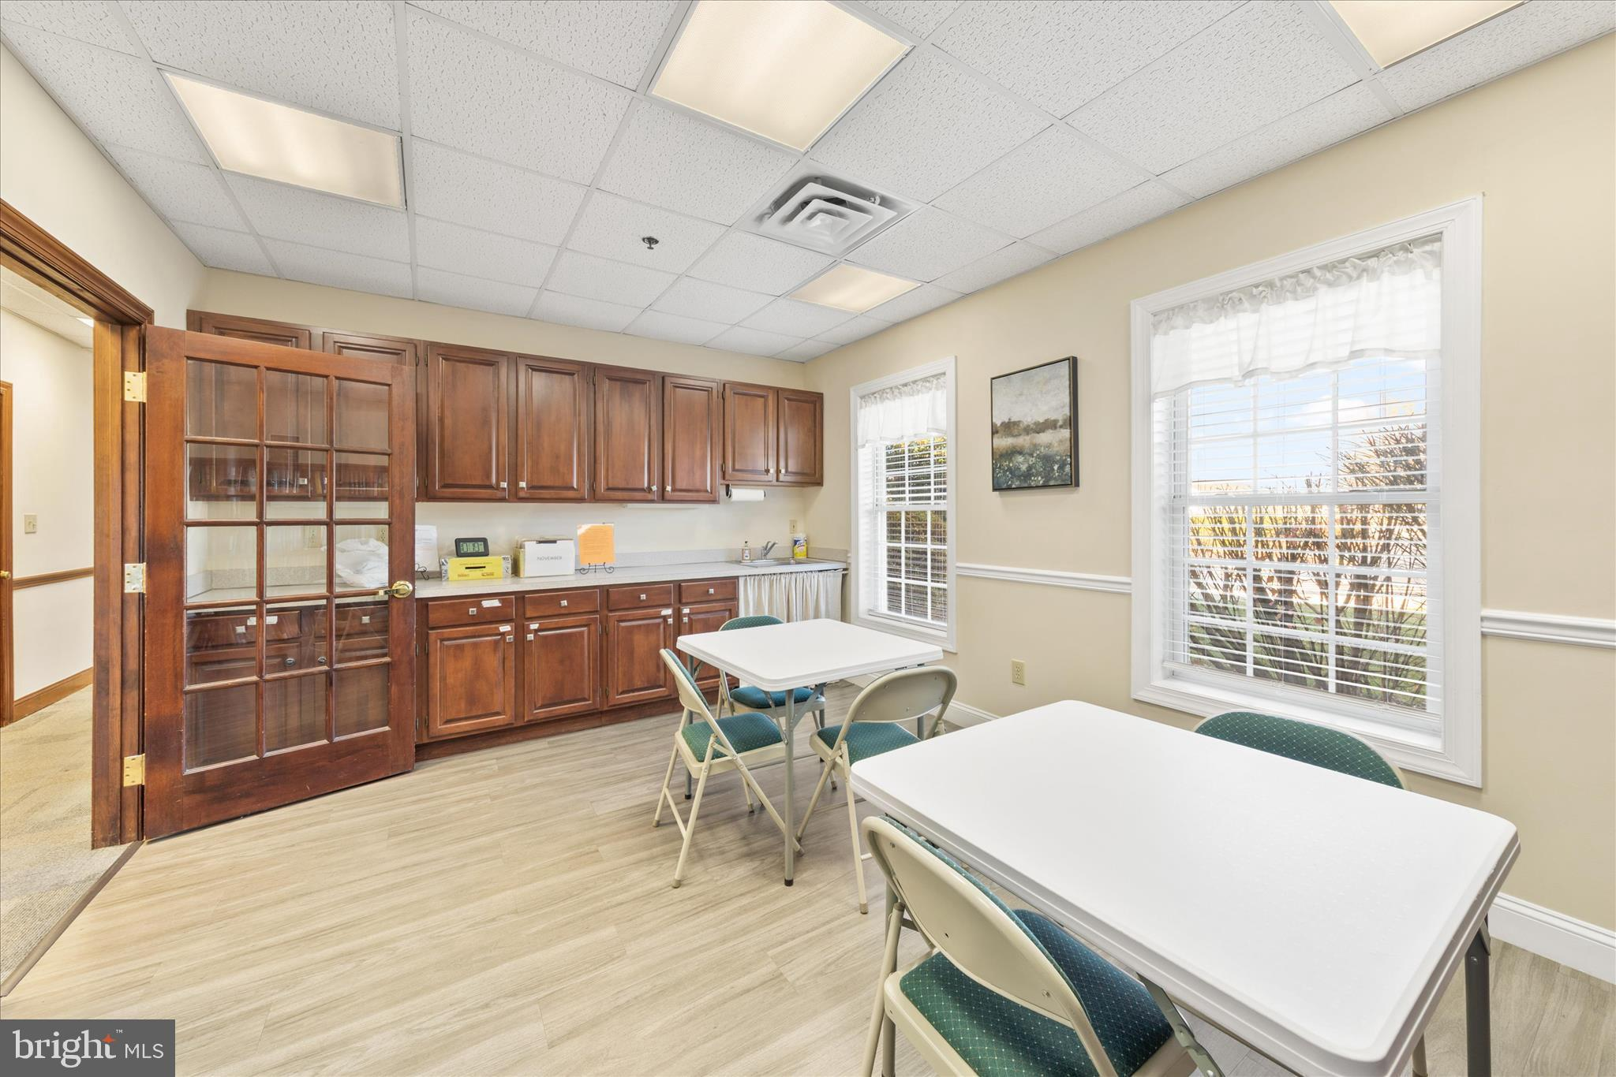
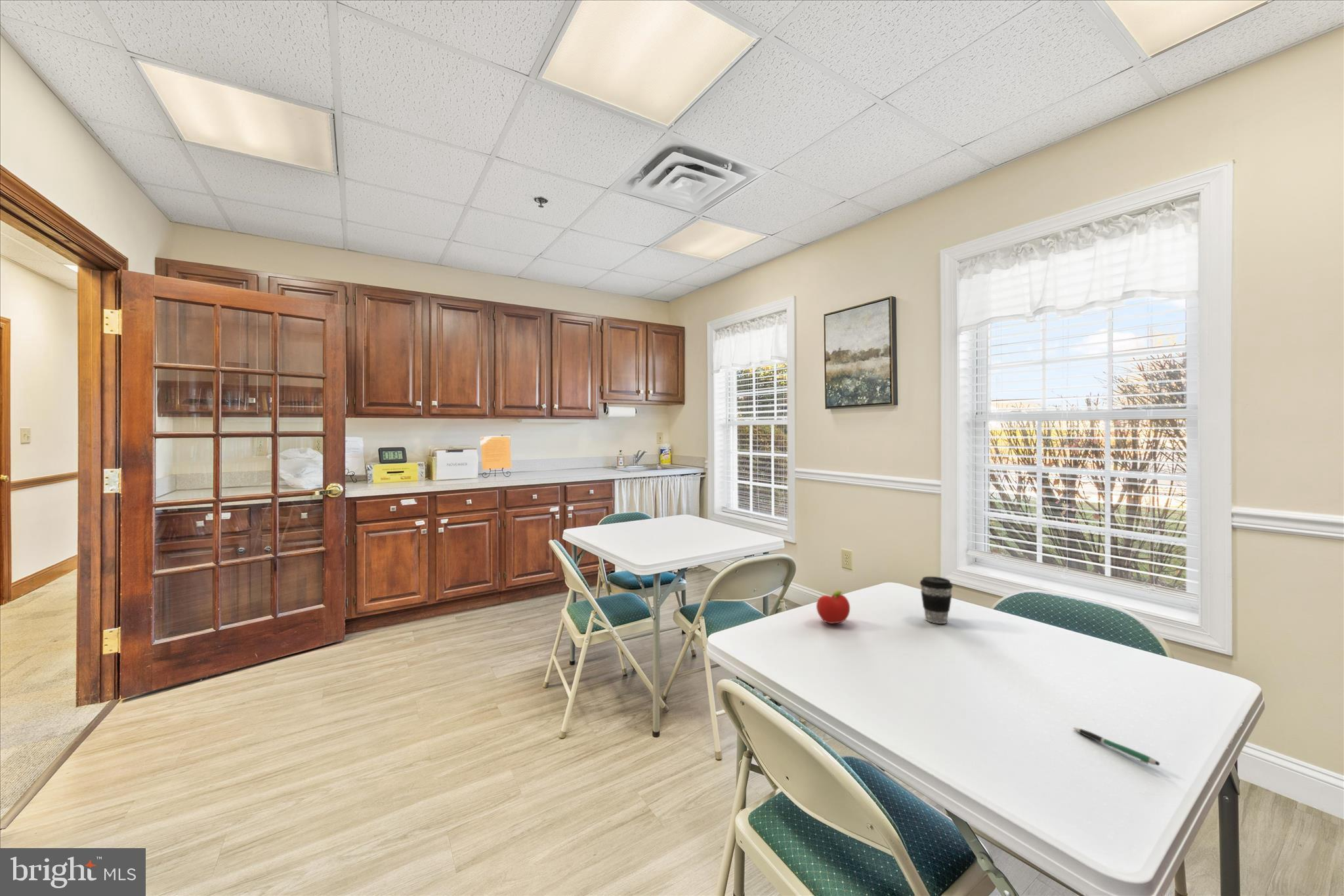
+ fruit (833, 606)
+ coffee cup (936, 600)
+ pen (1113, 744)
